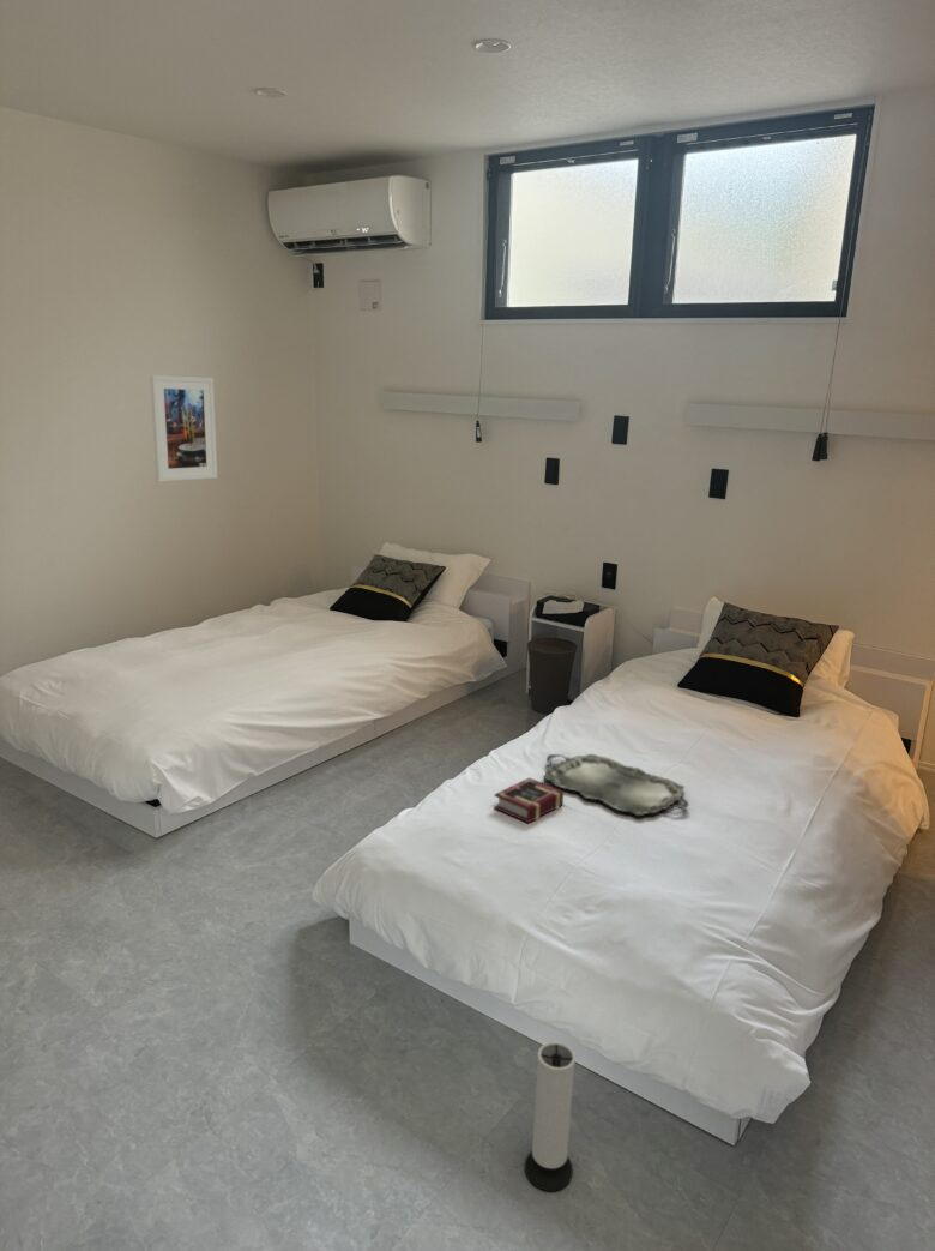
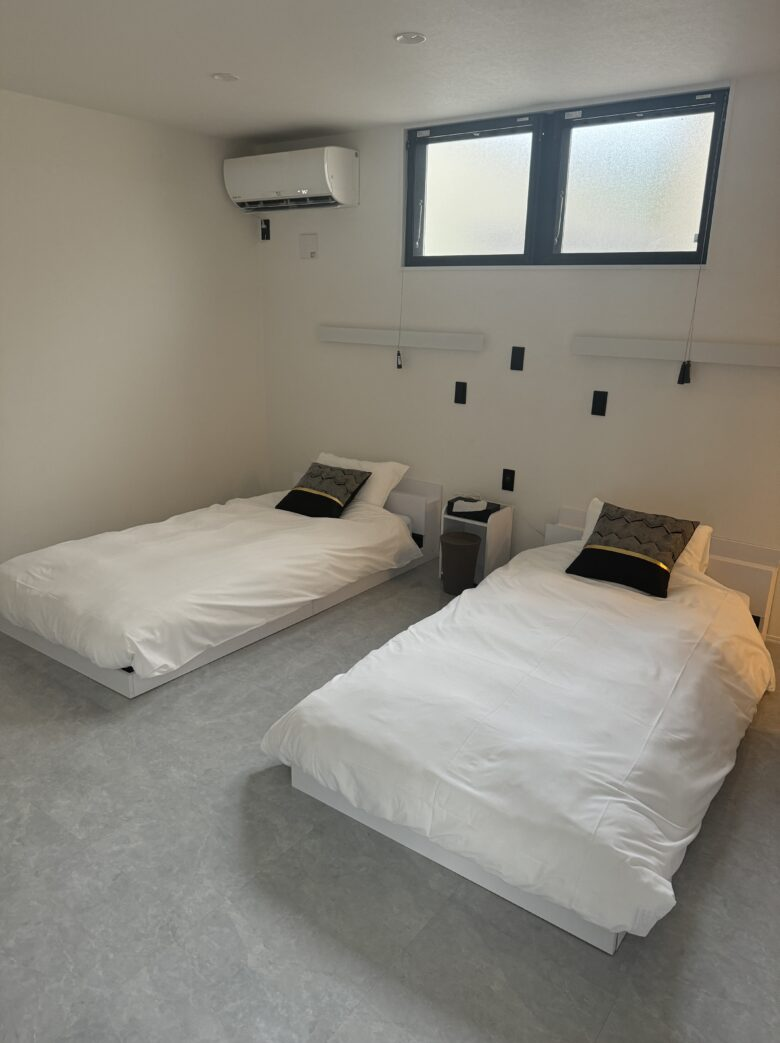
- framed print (185, 428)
- speaker (551, 1113)
- book (529, 799)
- serving tray (613, 782)
